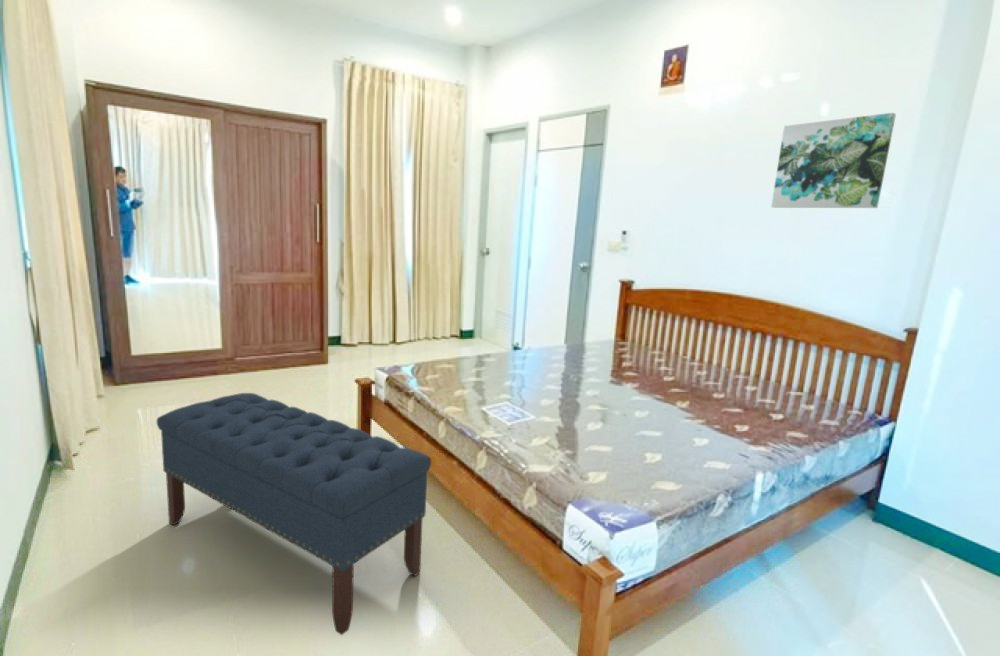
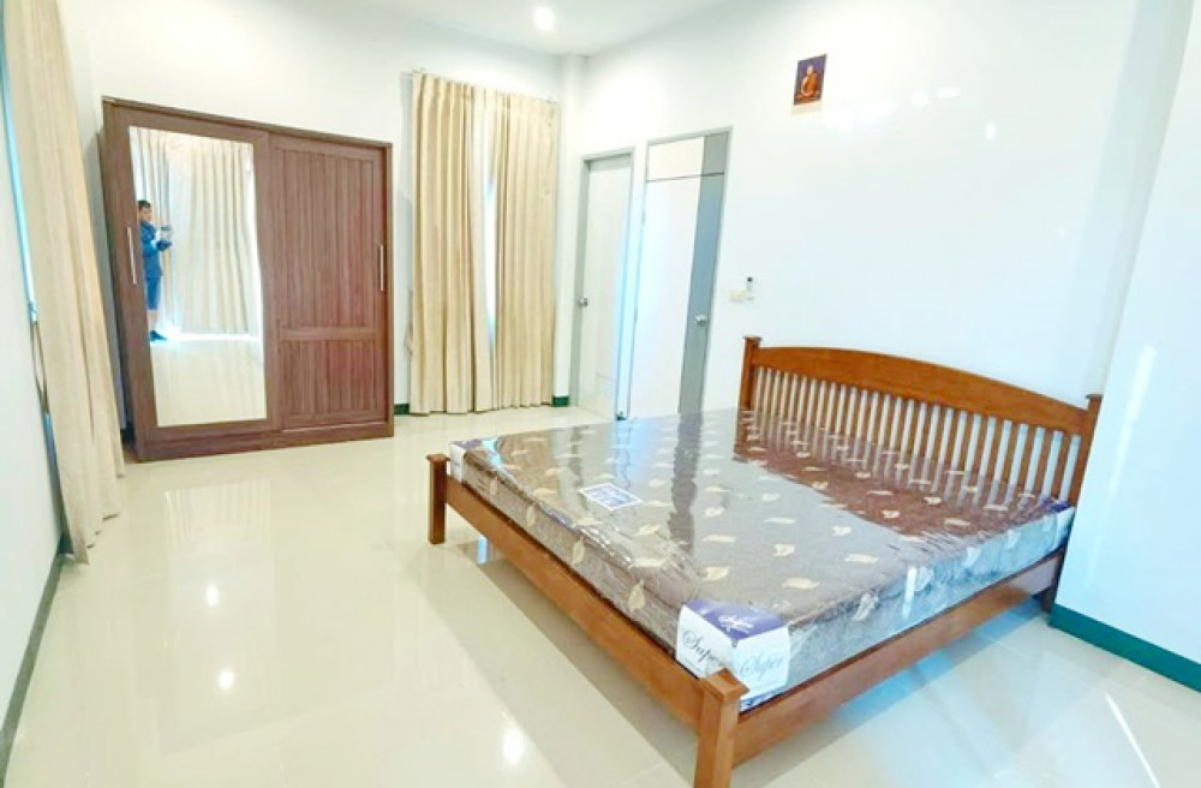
- wall art (828, 164)
- bench (287, 488)
